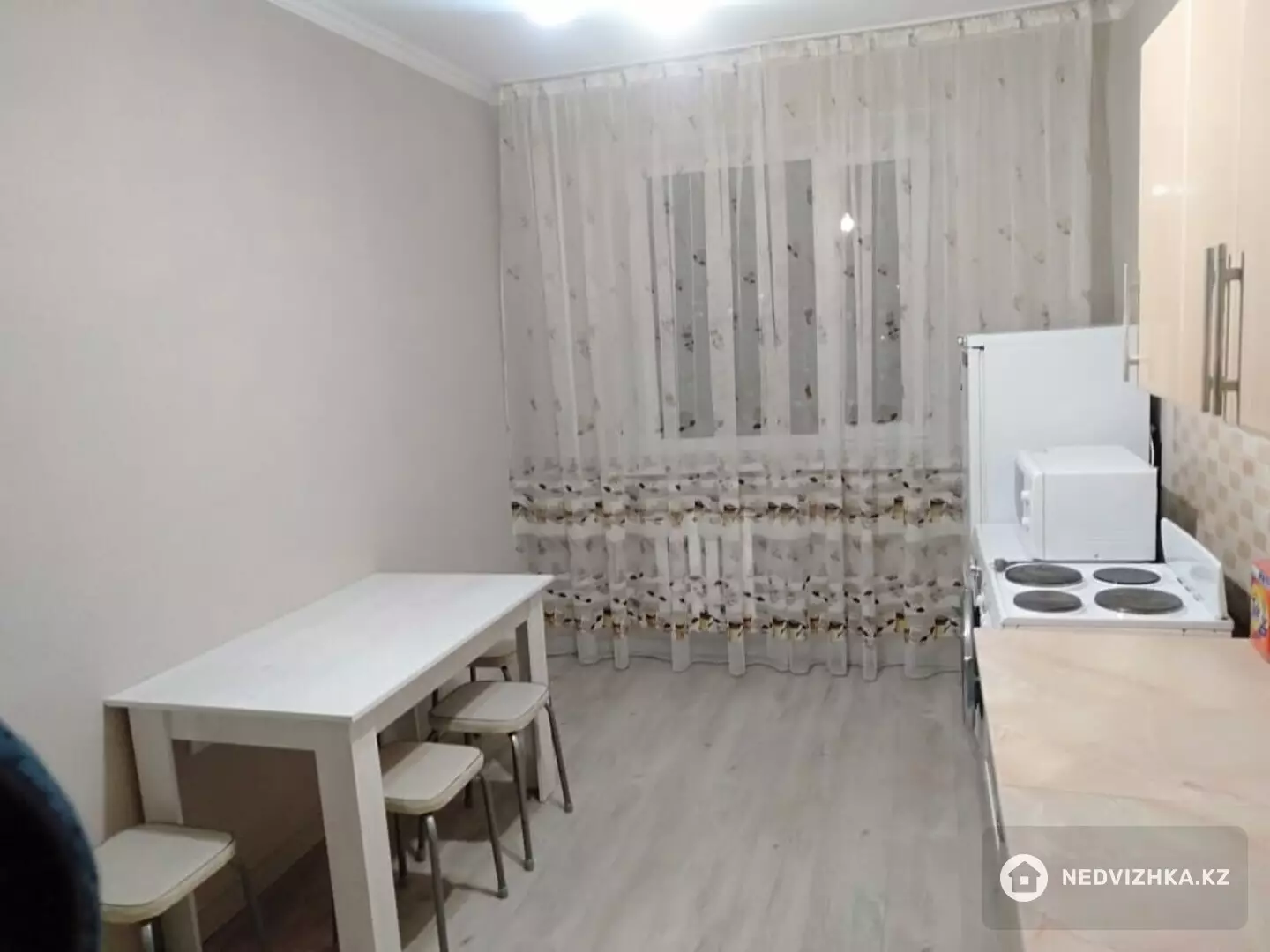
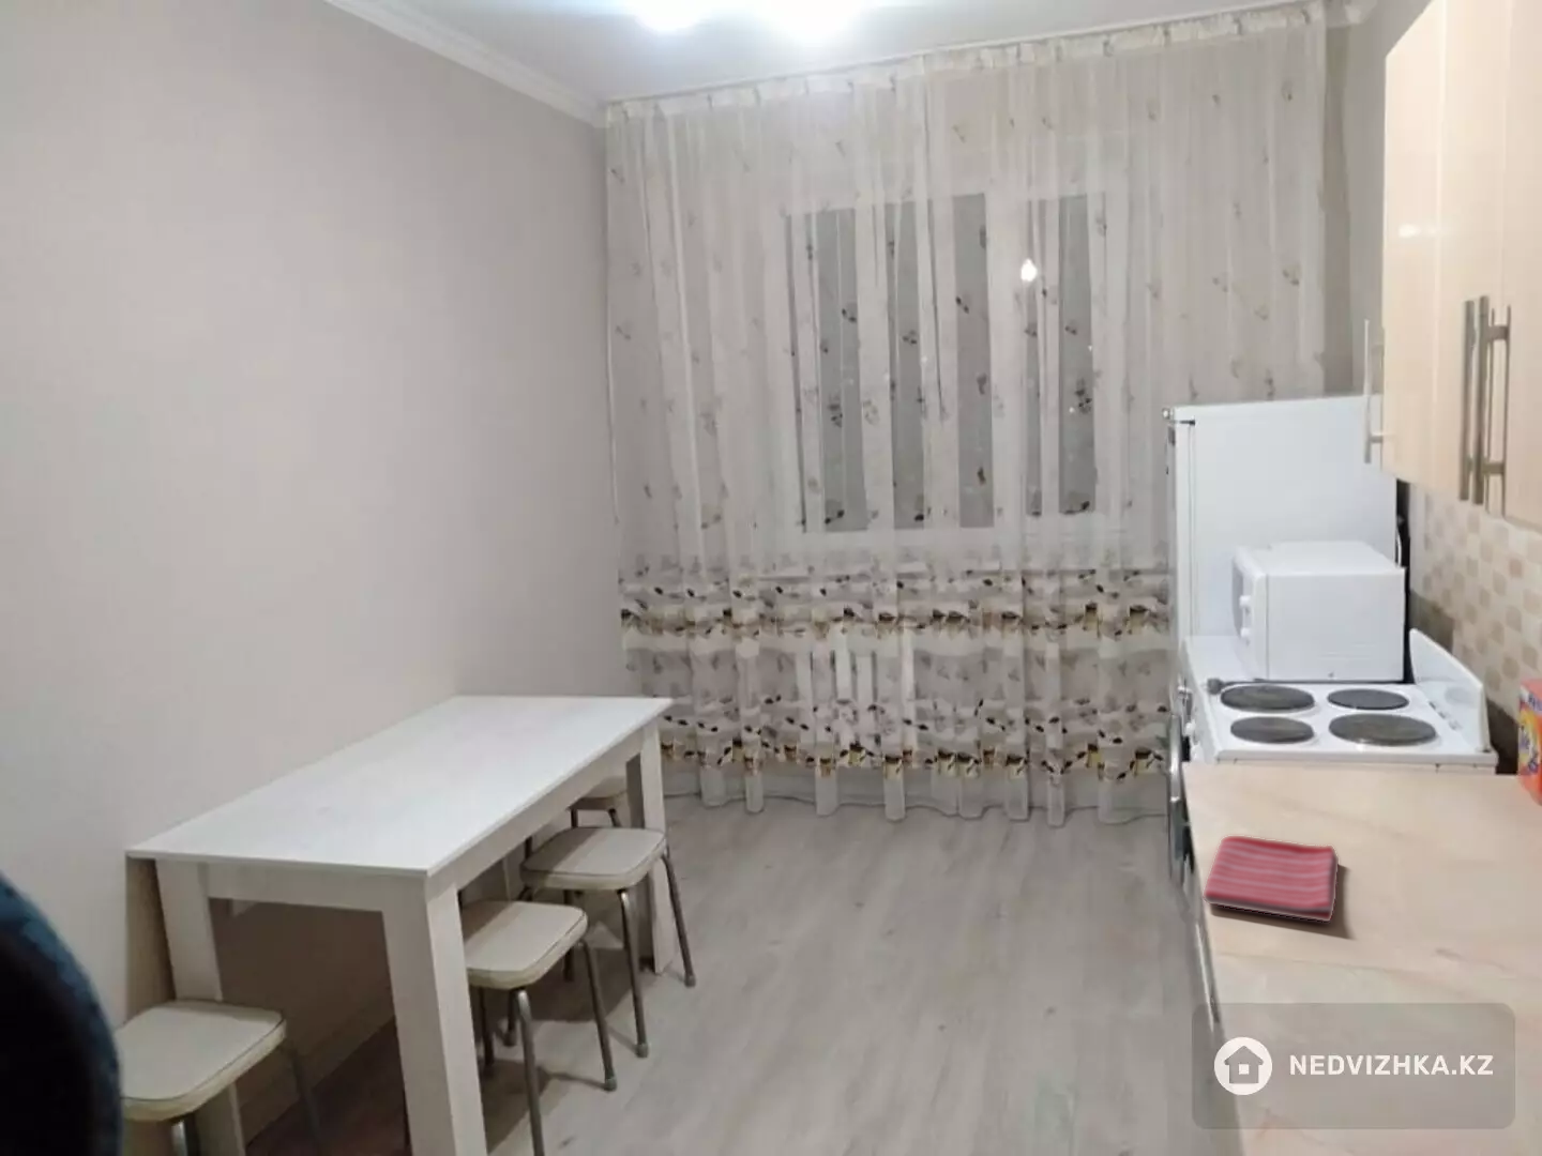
+ dish towel (1272, 873)
